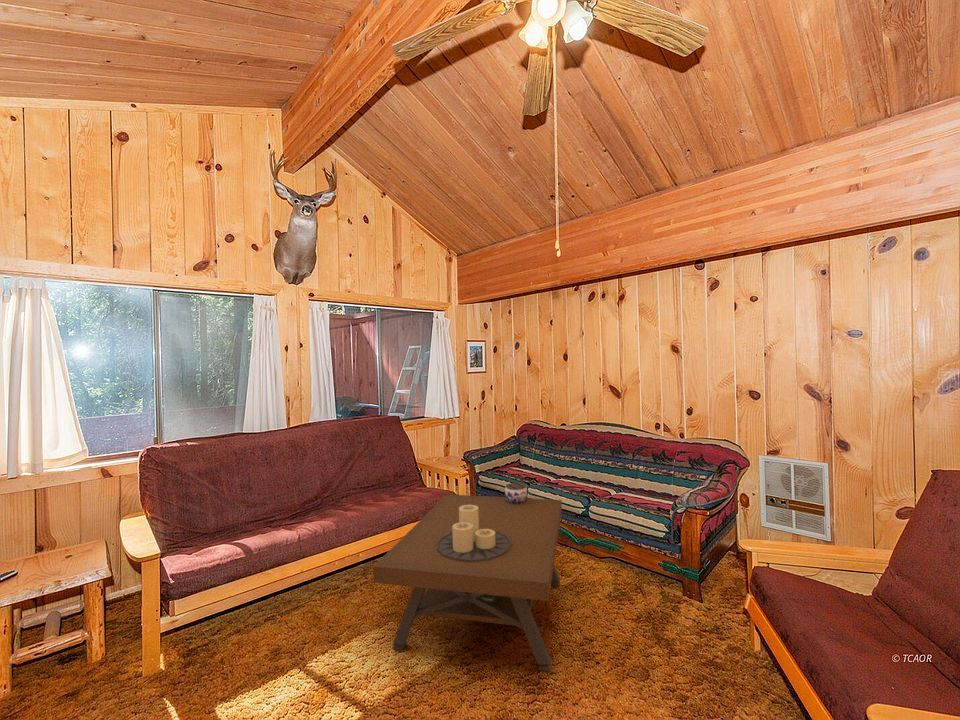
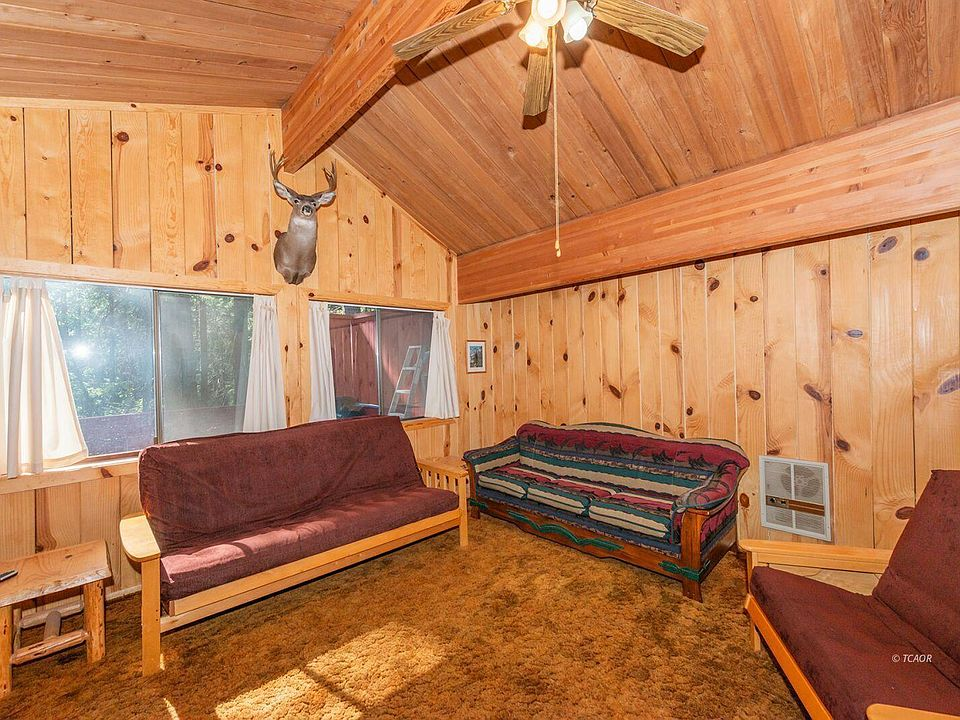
- jar (516, 491)
- coffee table (485, 553)
